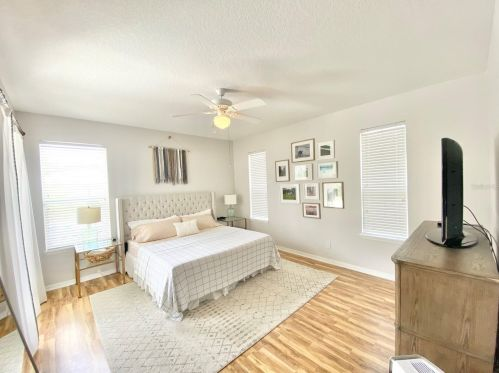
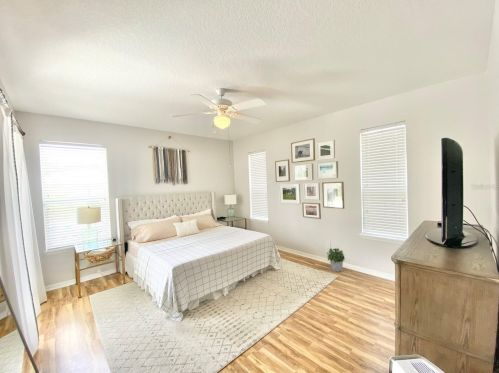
+ potted plant (335, 259)
